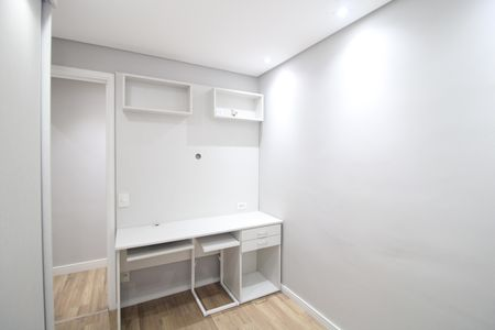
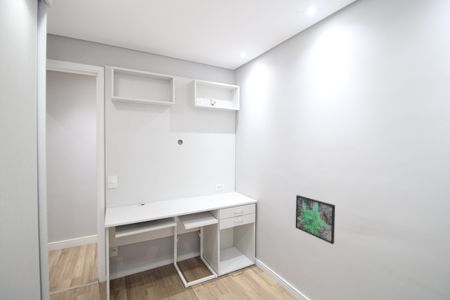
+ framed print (313, 217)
